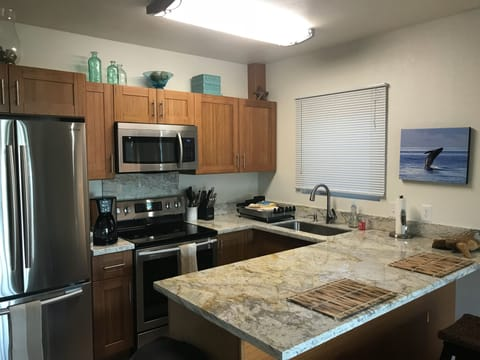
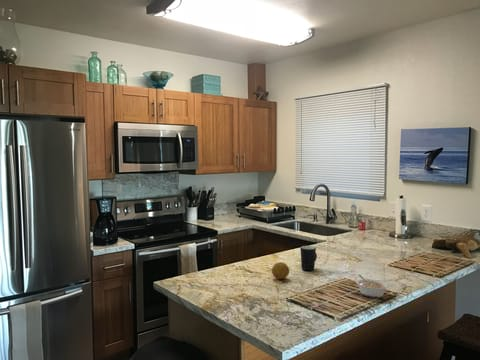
+ legume (370, 287)
+ fruit (280, 270)
+ mug (309, 258)
